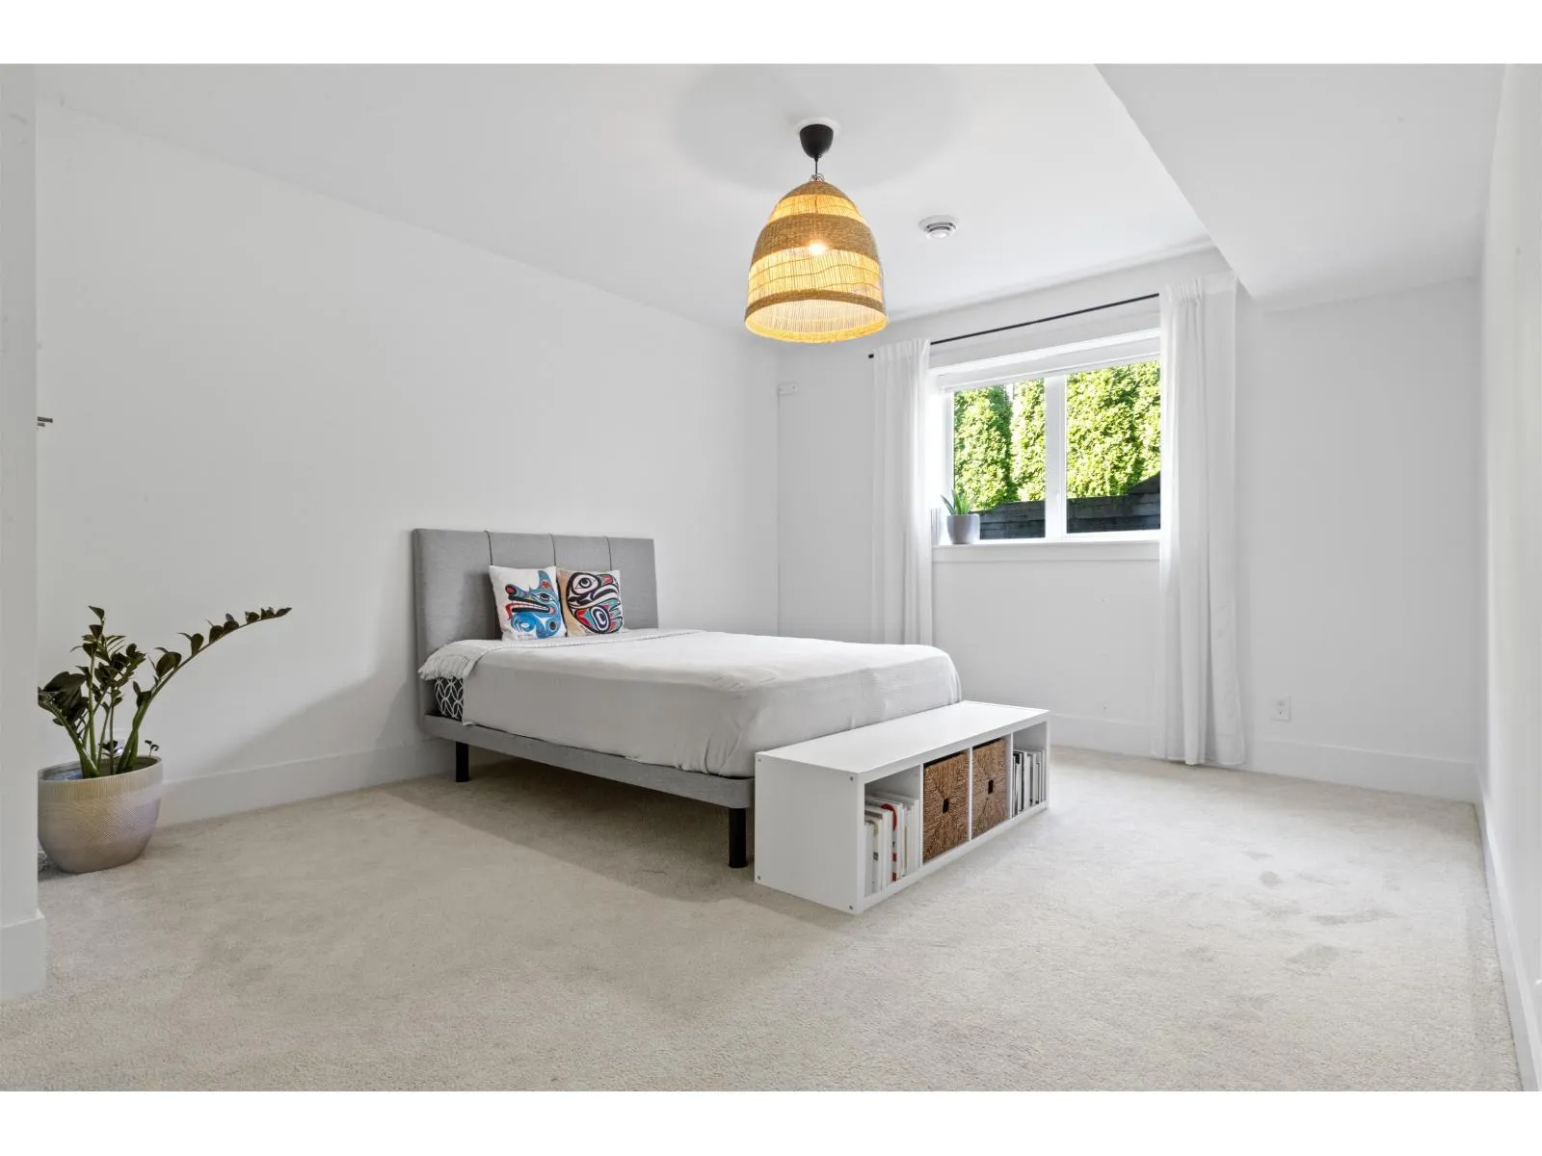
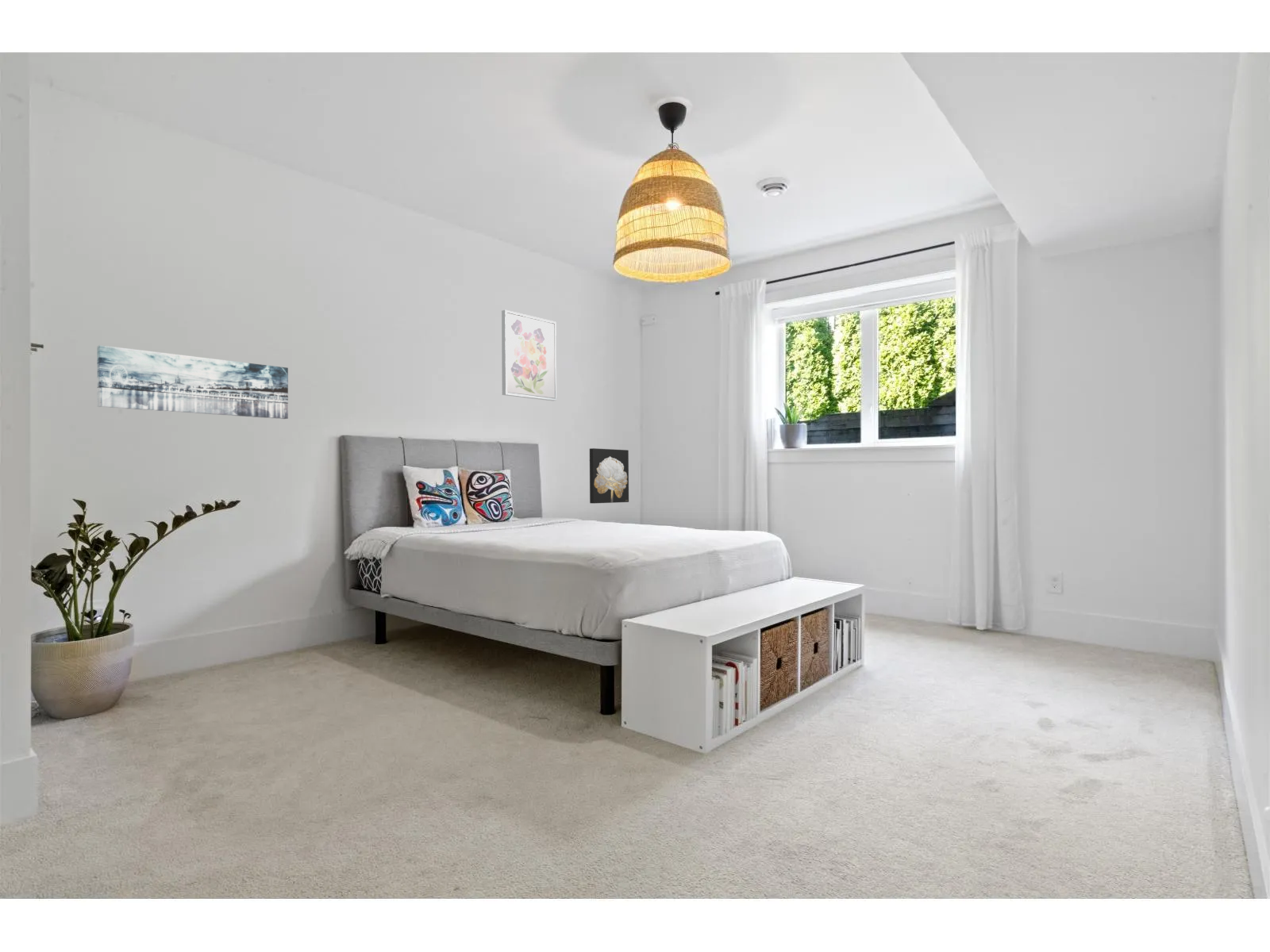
+ wall art (609, 476)
+ wall art (529, 357)
+ wall art (201, 385)
